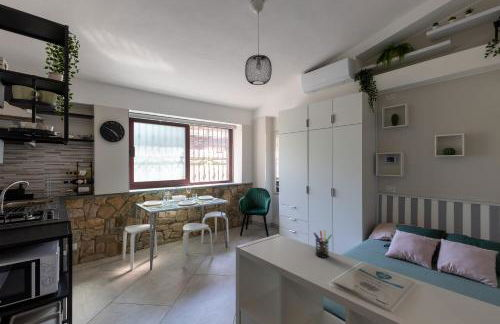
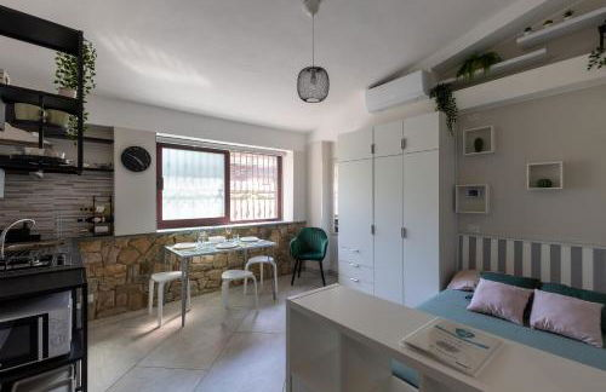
- pen holder (323, 242)
